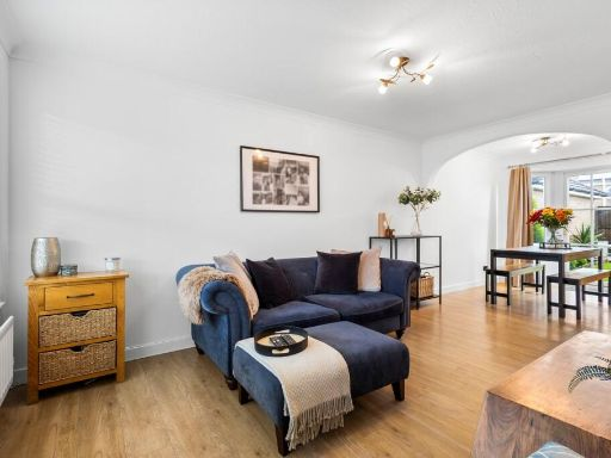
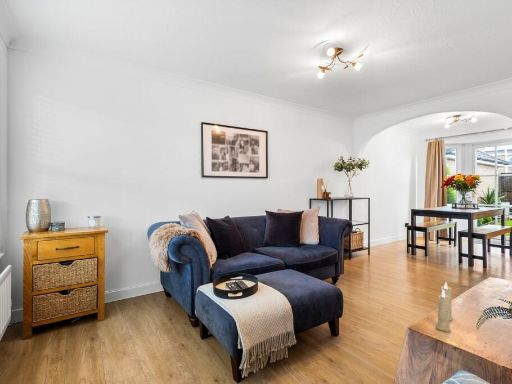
+ candle (444, 303)
